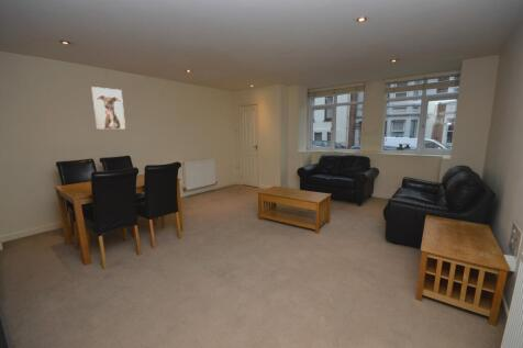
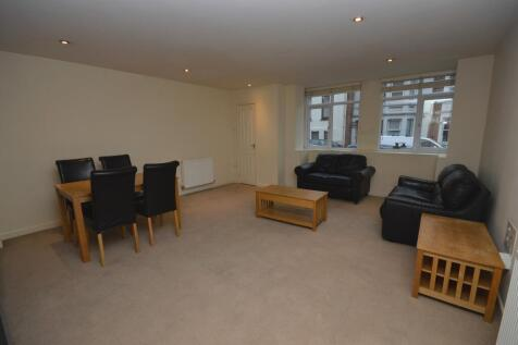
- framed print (109, 109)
